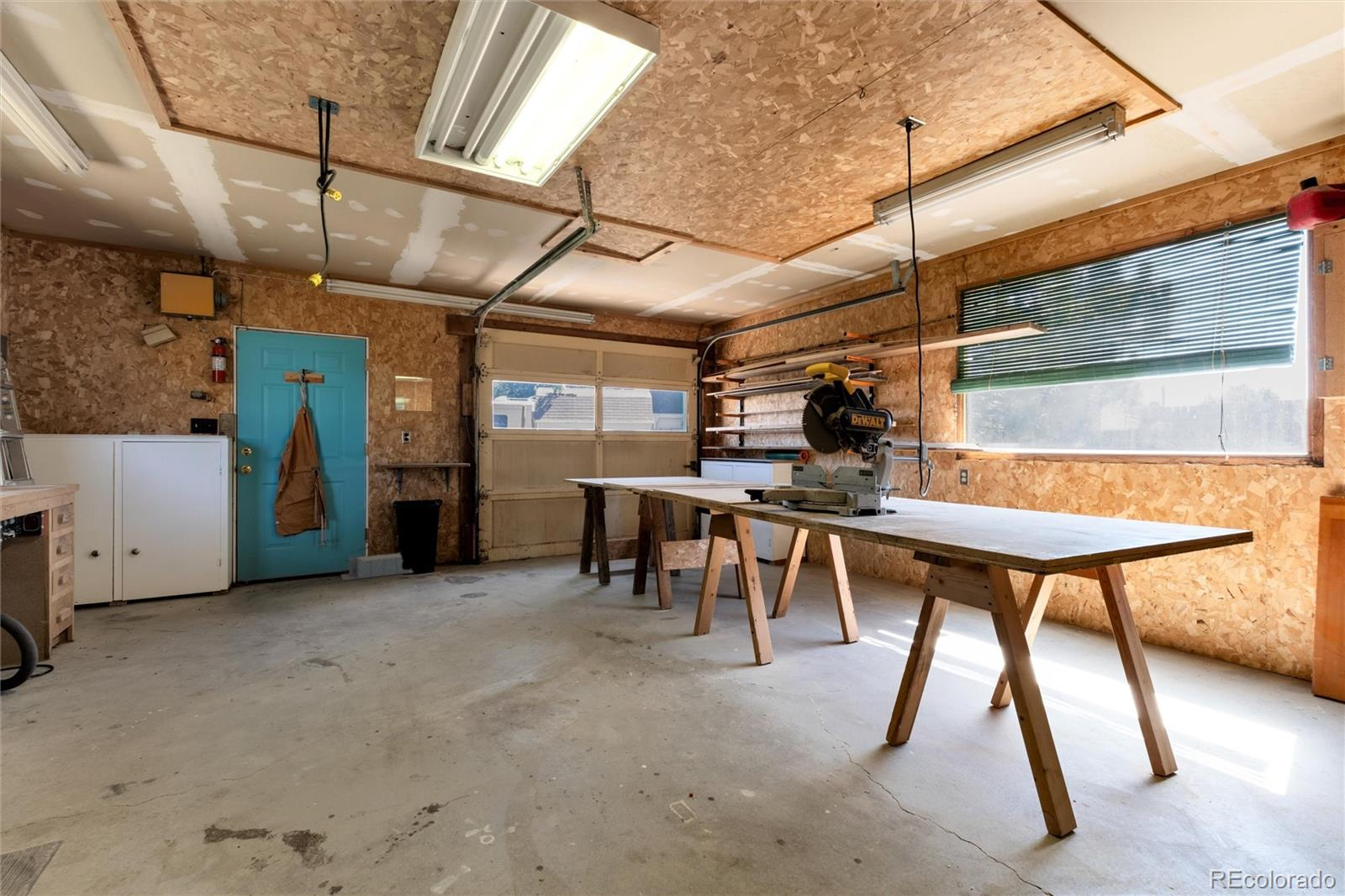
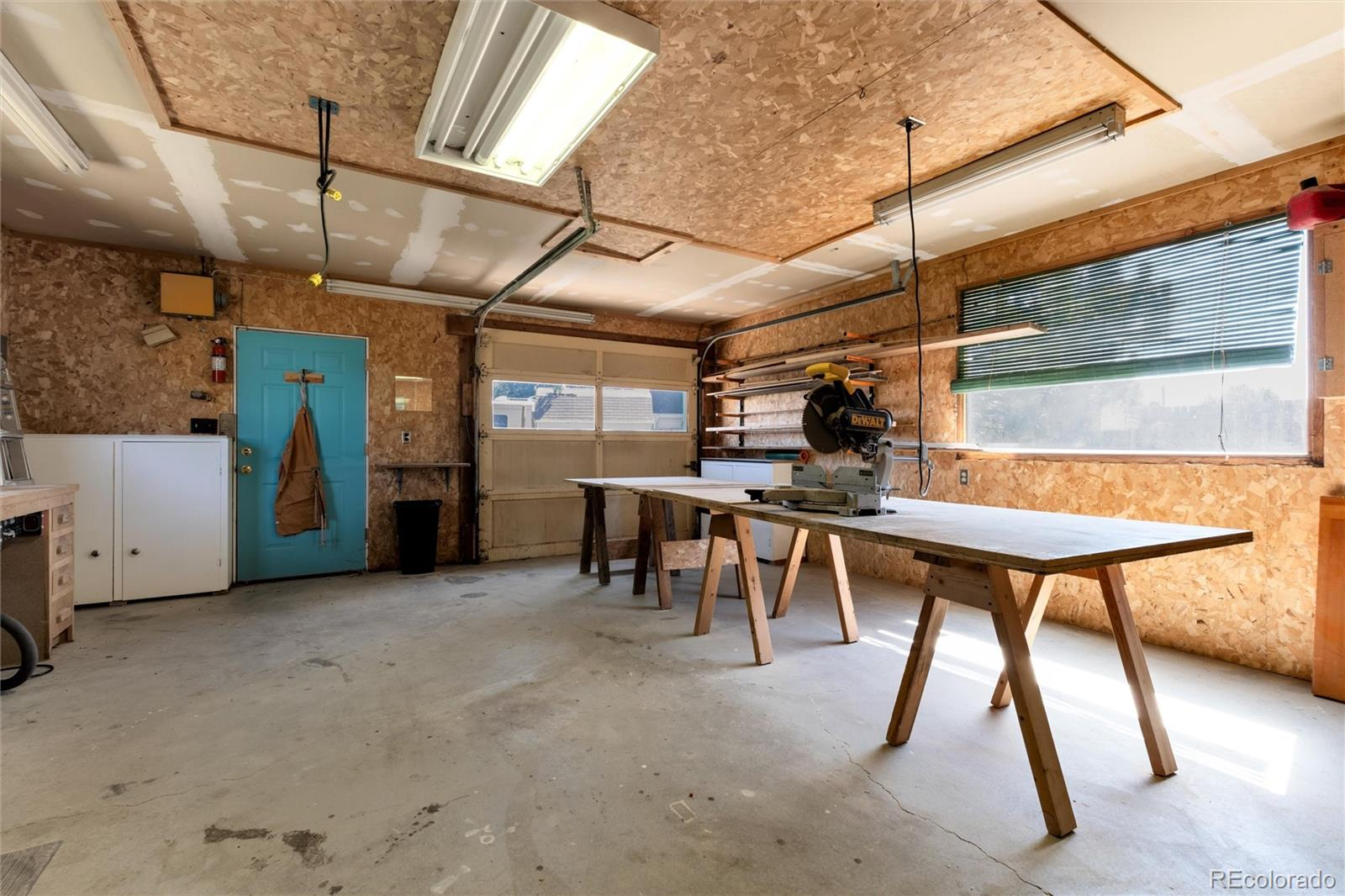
- storage bin (377, 564)
